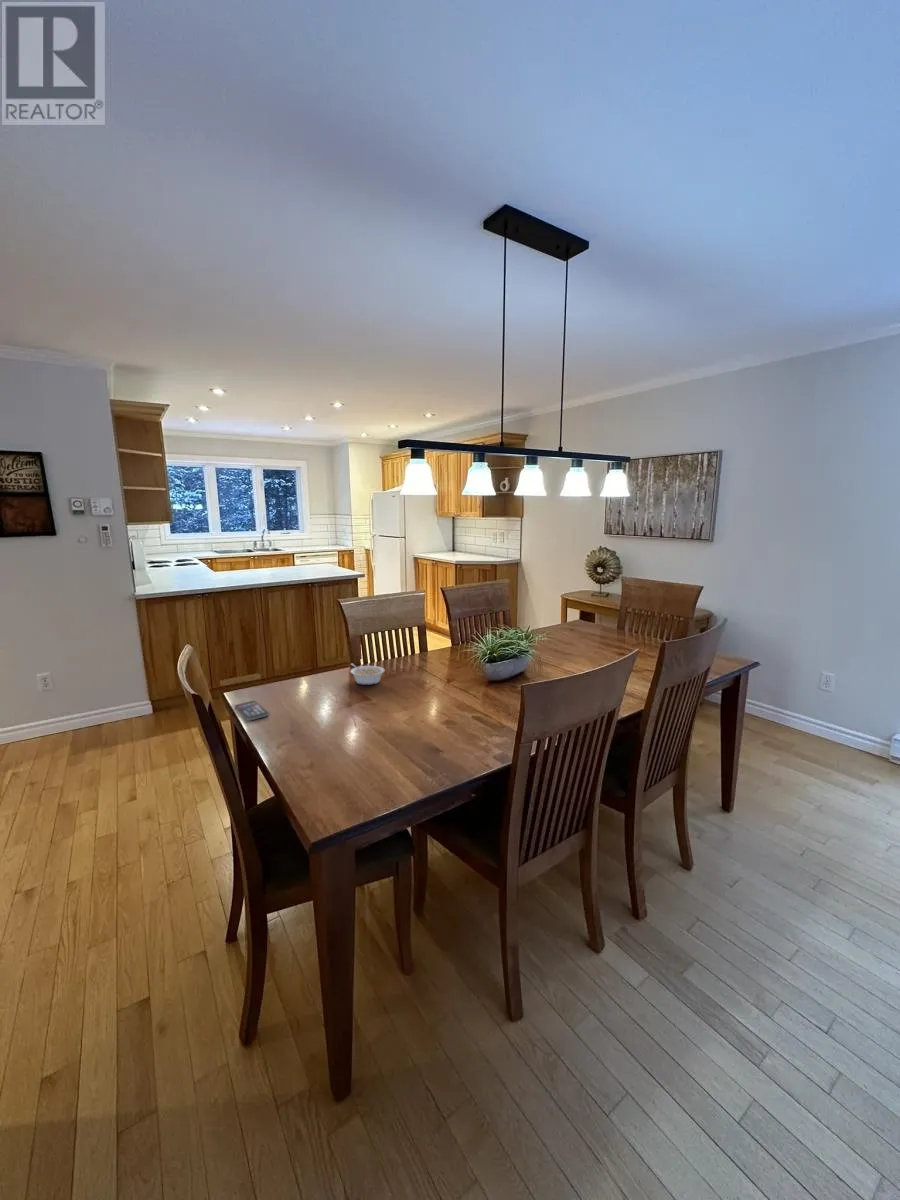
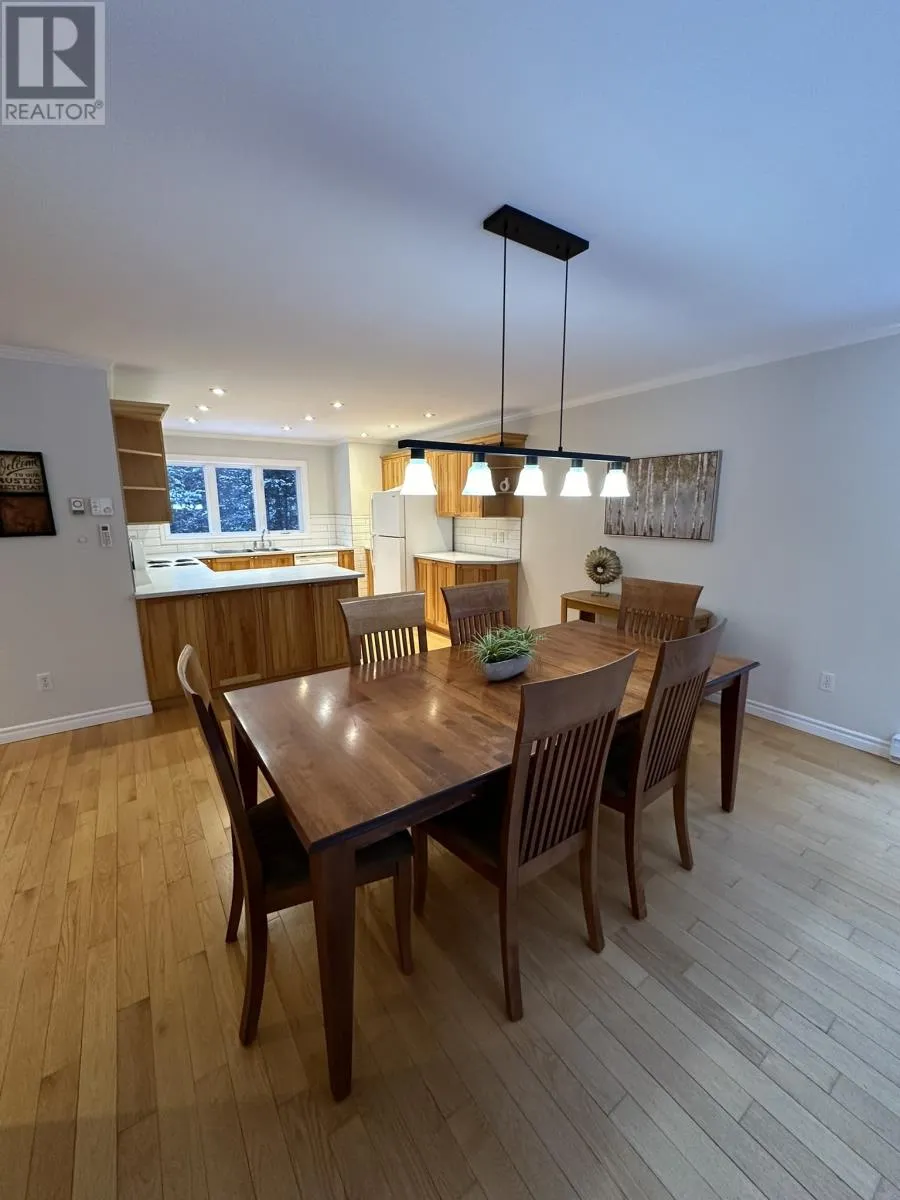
- smartphone (251, 710)
- legume (366, 674)
